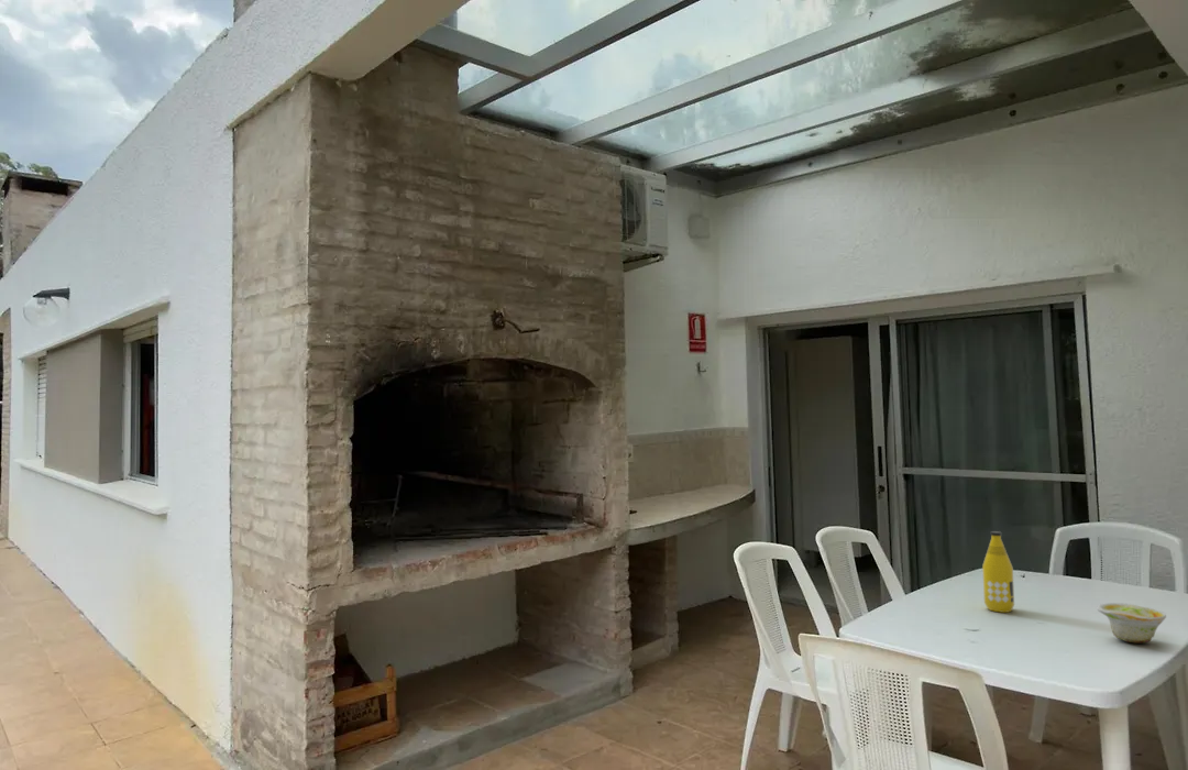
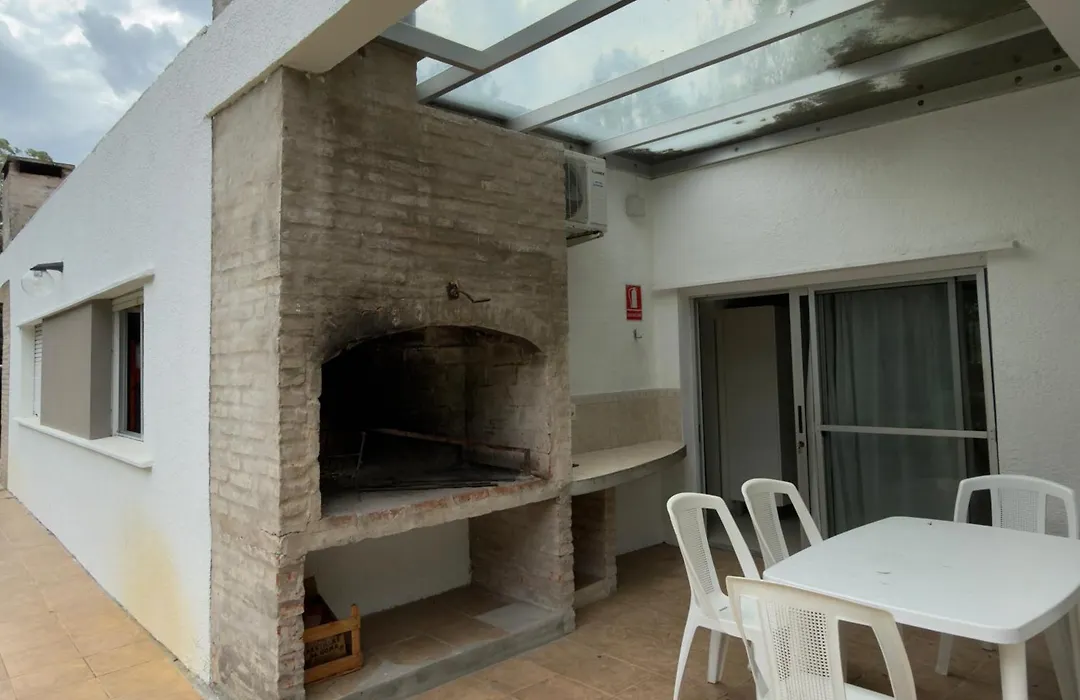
- bowl (1131, 624)
- bottle (997, 570)
